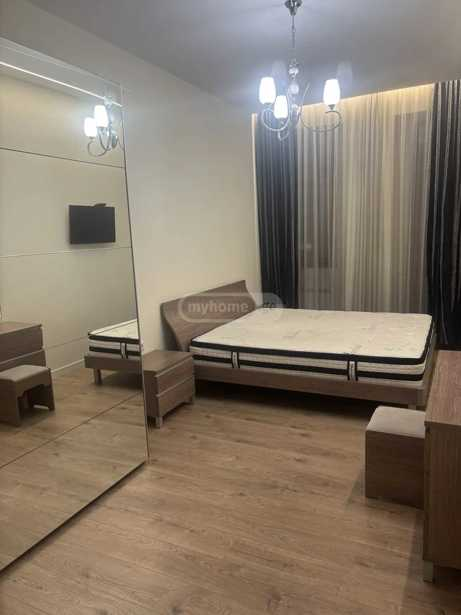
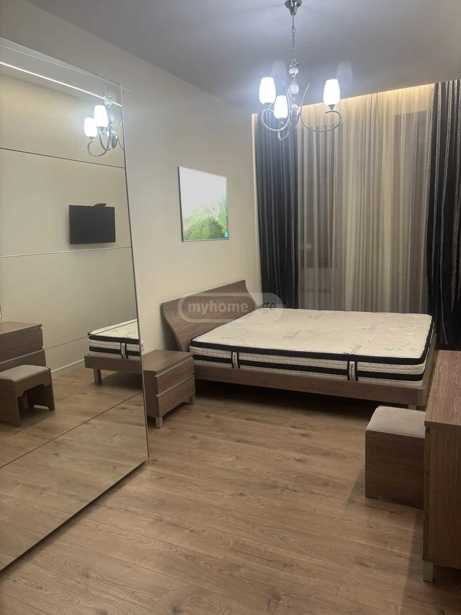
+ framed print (205, 207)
